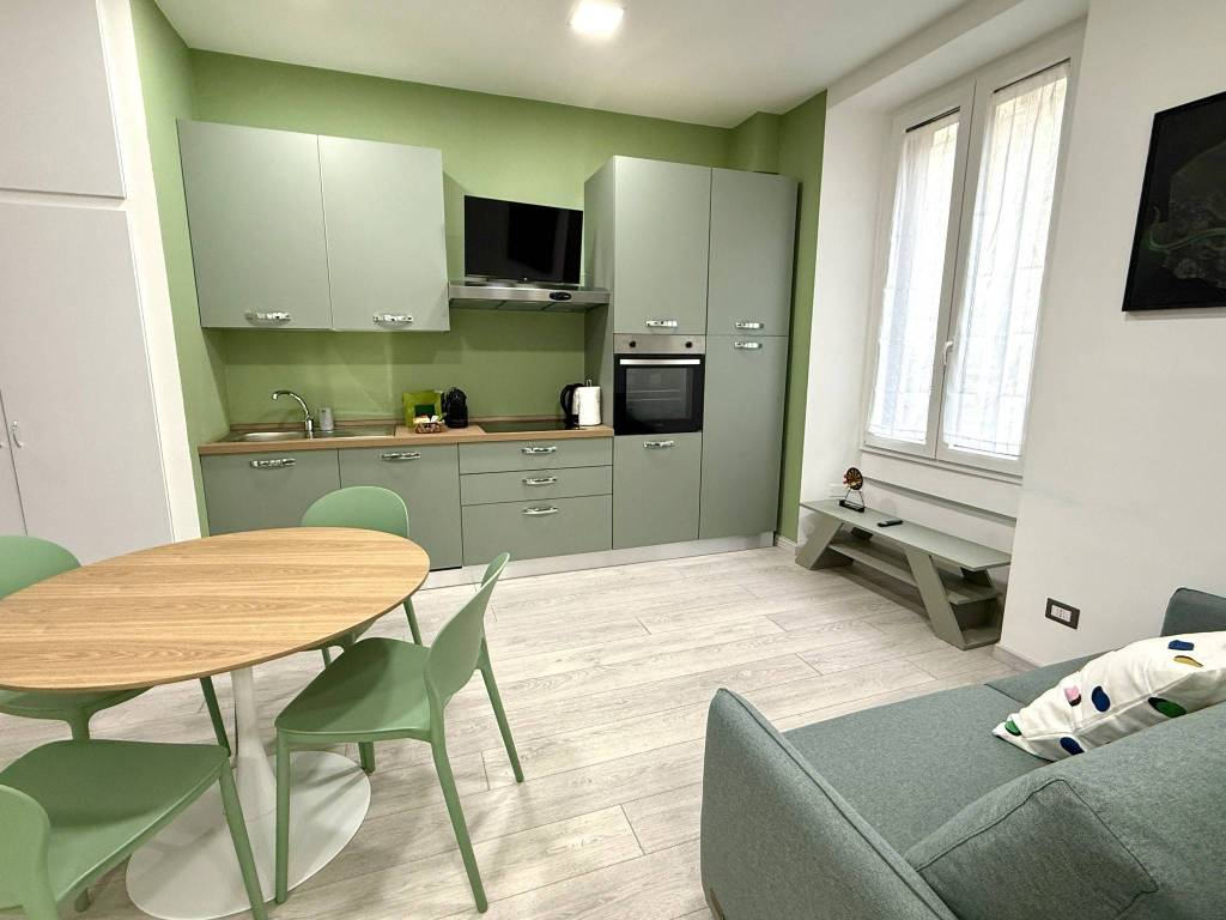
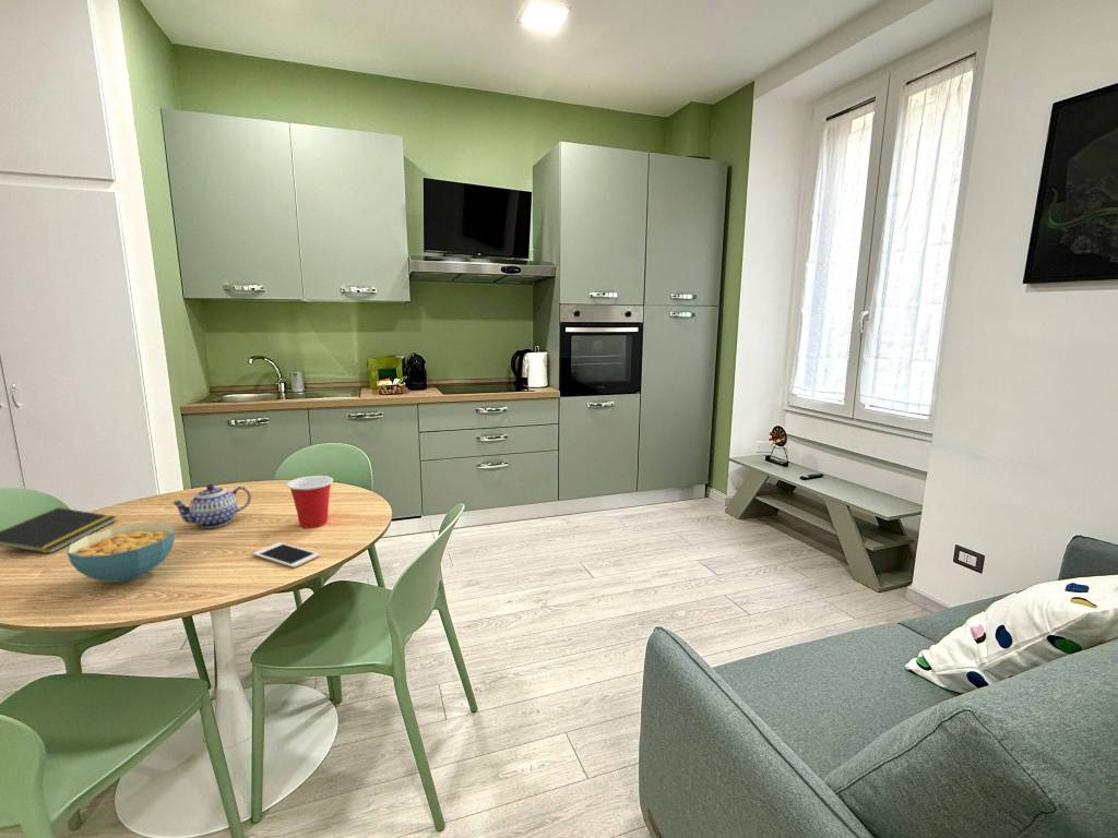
+ teapot (213, 503)
+ cell phone (286, 554)
+ cereal bowl (126, 556)
+ cup (311, 502)
+ notepad (55, 528)
